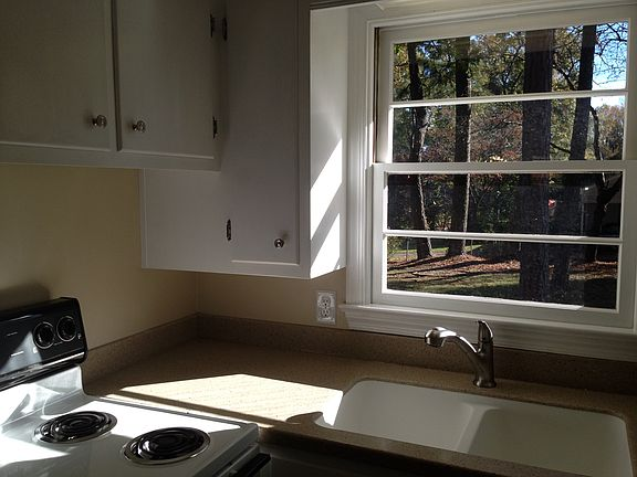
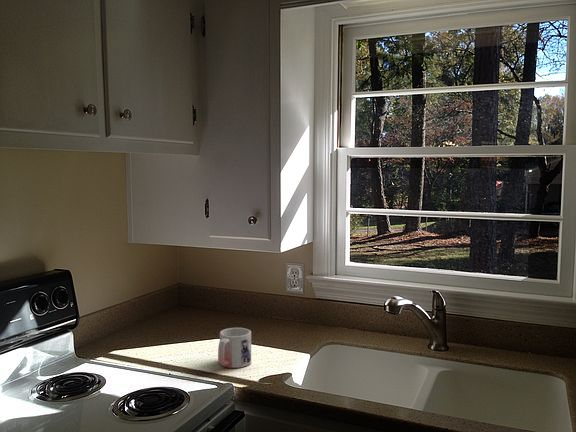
+ mug (232, 349)
